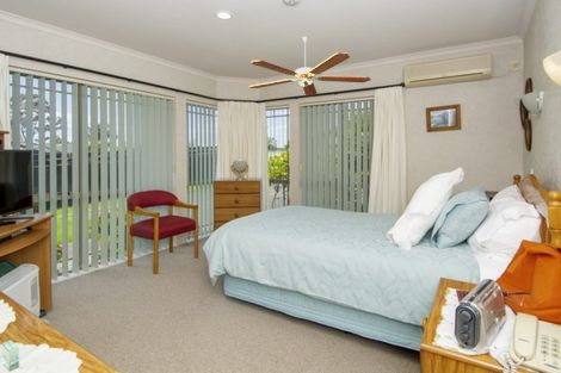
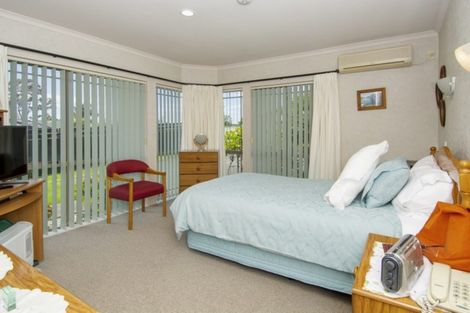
- ceiling fan (304, 63)
